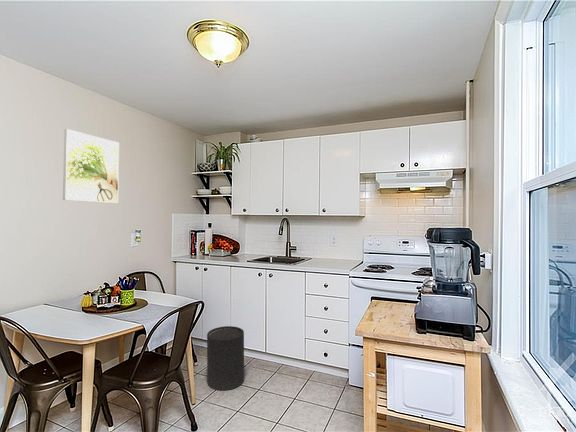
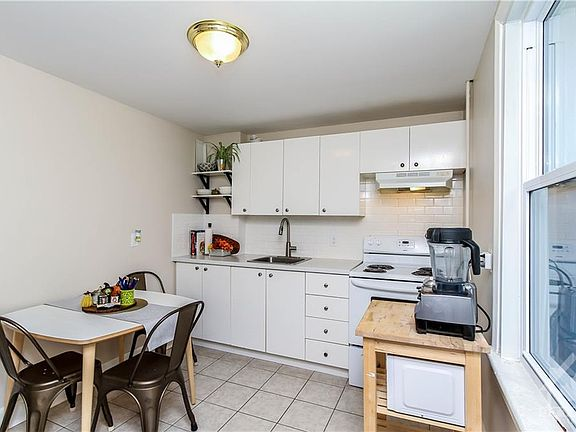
- trash can (225, 356)
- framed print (93, 168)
